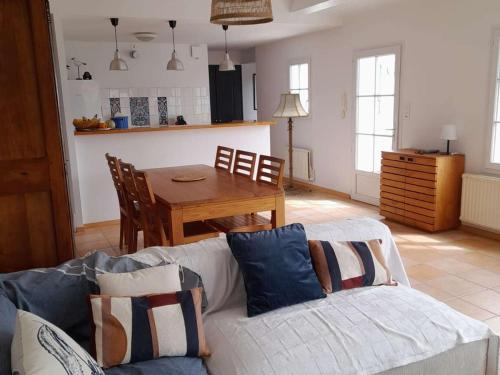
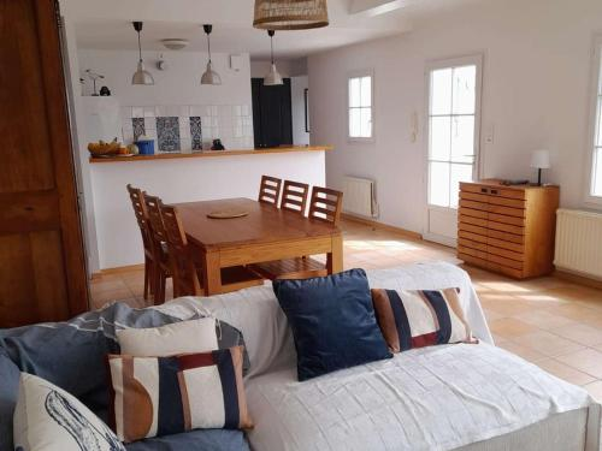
- floor lamp (290, 140)
